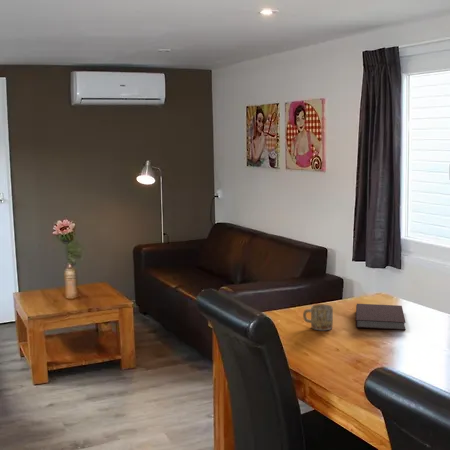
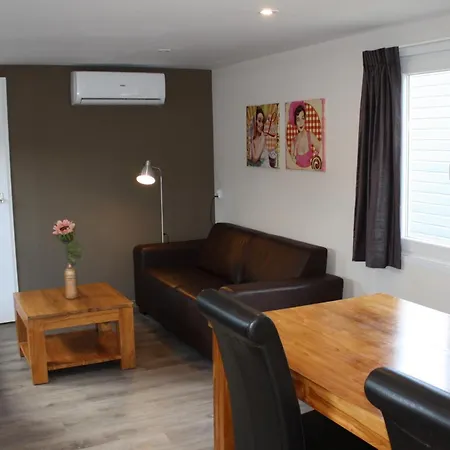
- notebook (379, 316)
- mug (317, 316)
